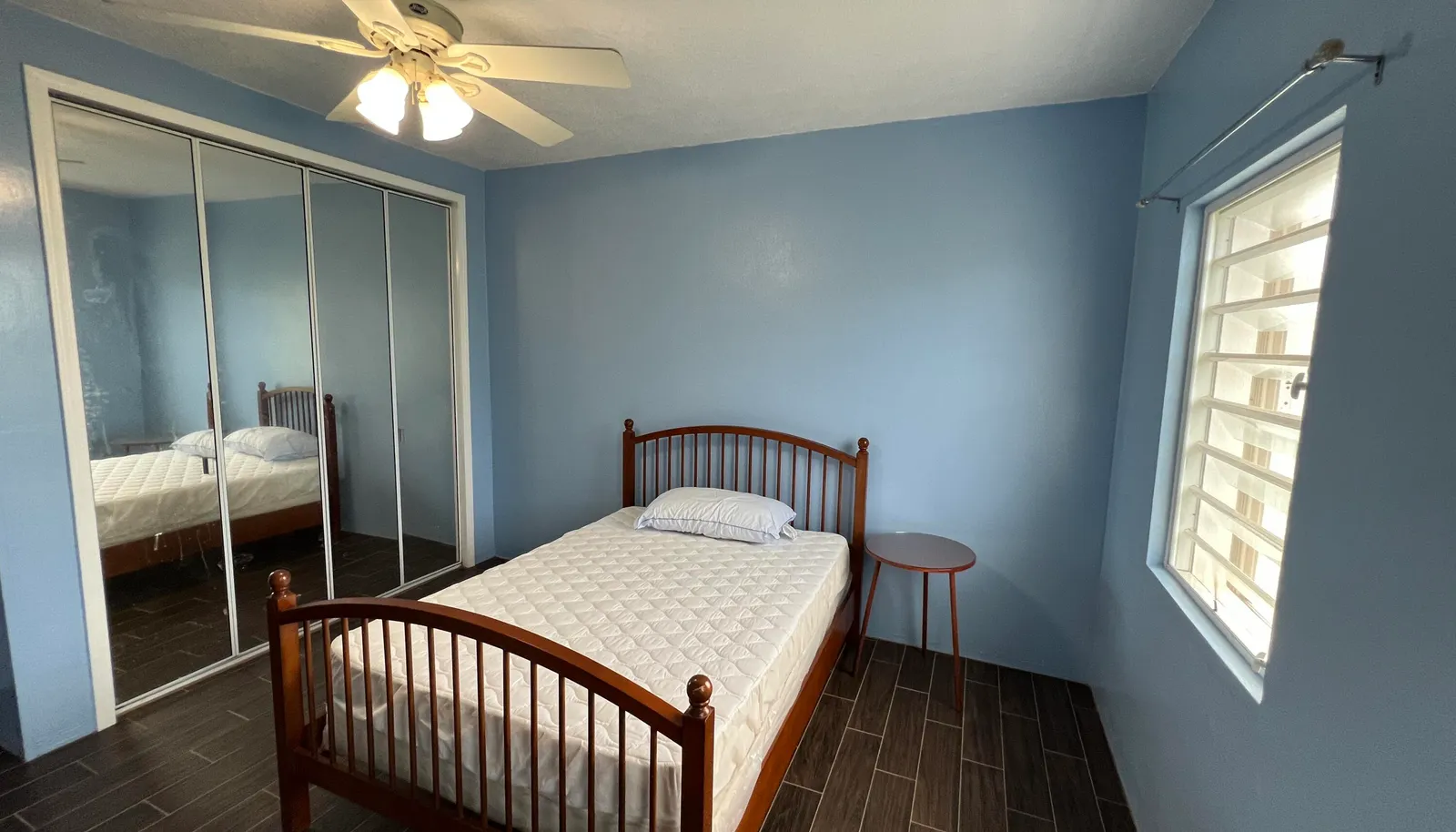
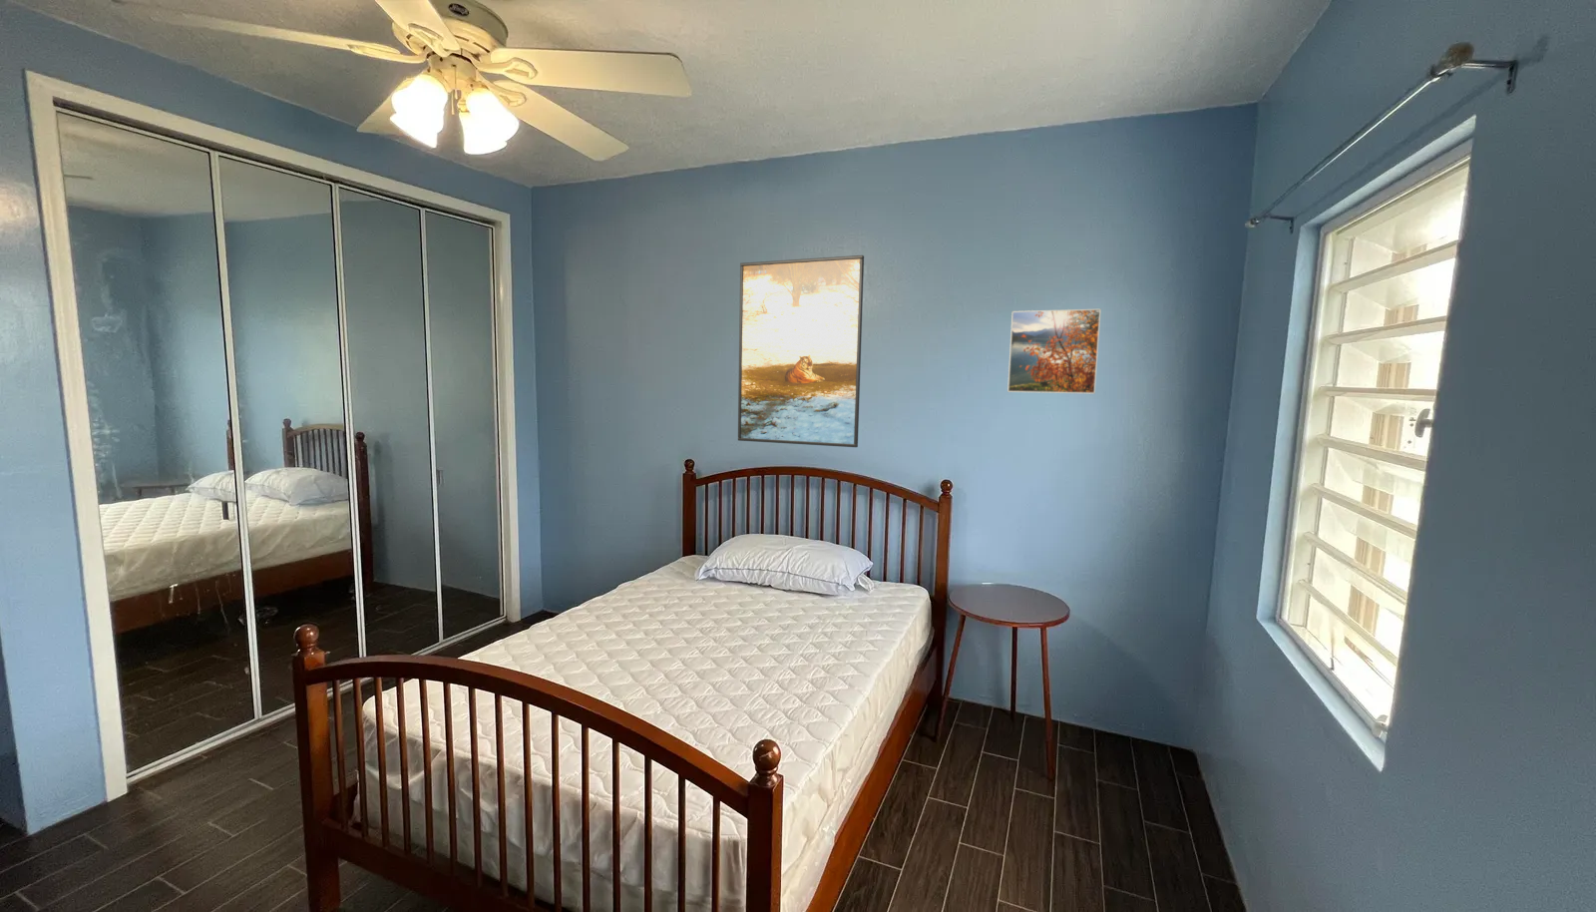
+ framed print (1052, 351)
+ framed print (797, 352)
